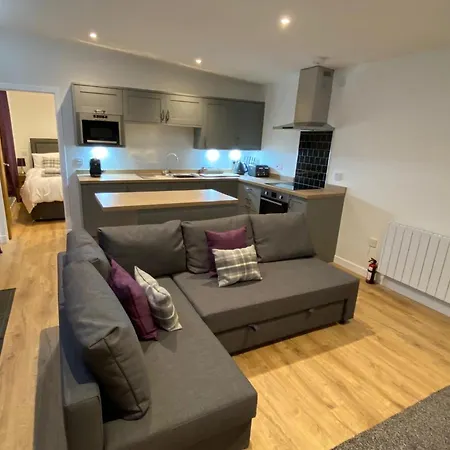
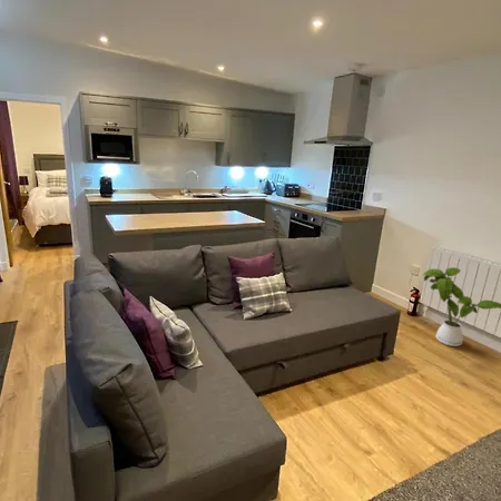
+ house plant (451, 307)
